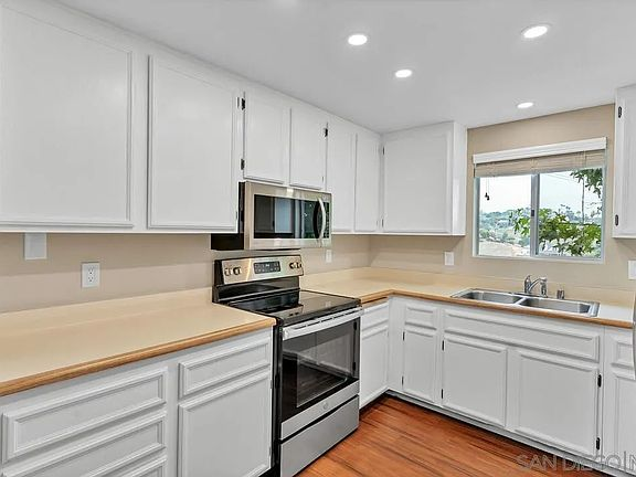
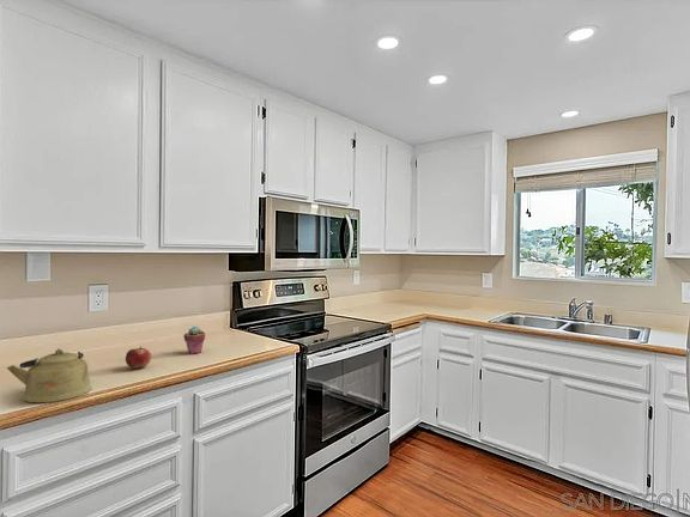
+ potted succulent (194, 339)
+ kettle (50, 371)
+ fruit (138, 357)
